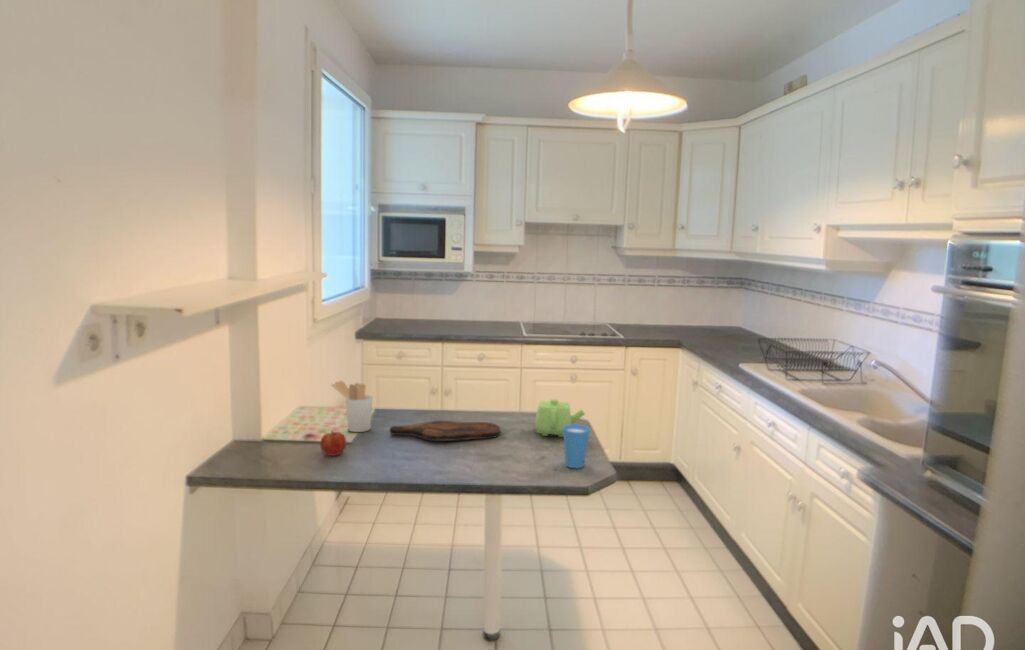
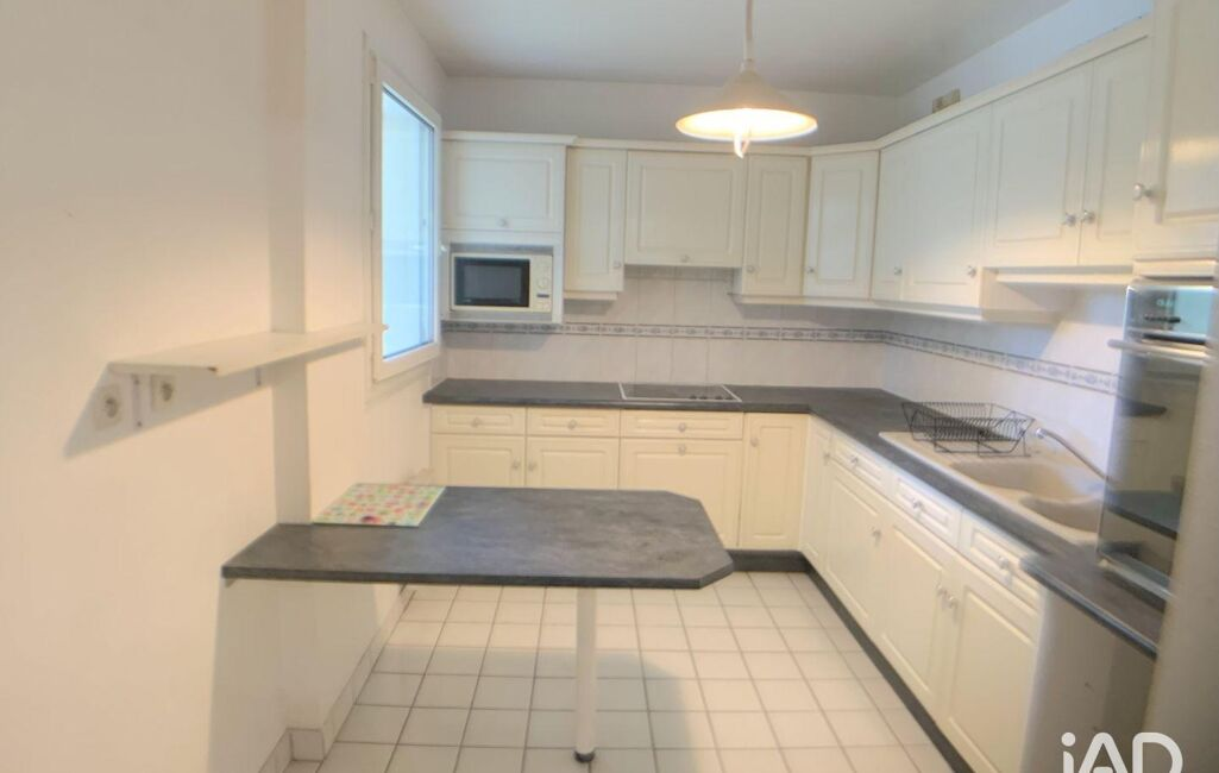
- teapot (560, 417)
- fruit (333, 442)
- cutting board (445, 431)
- utensil holder (352, 404)
- cup (575, 446)
